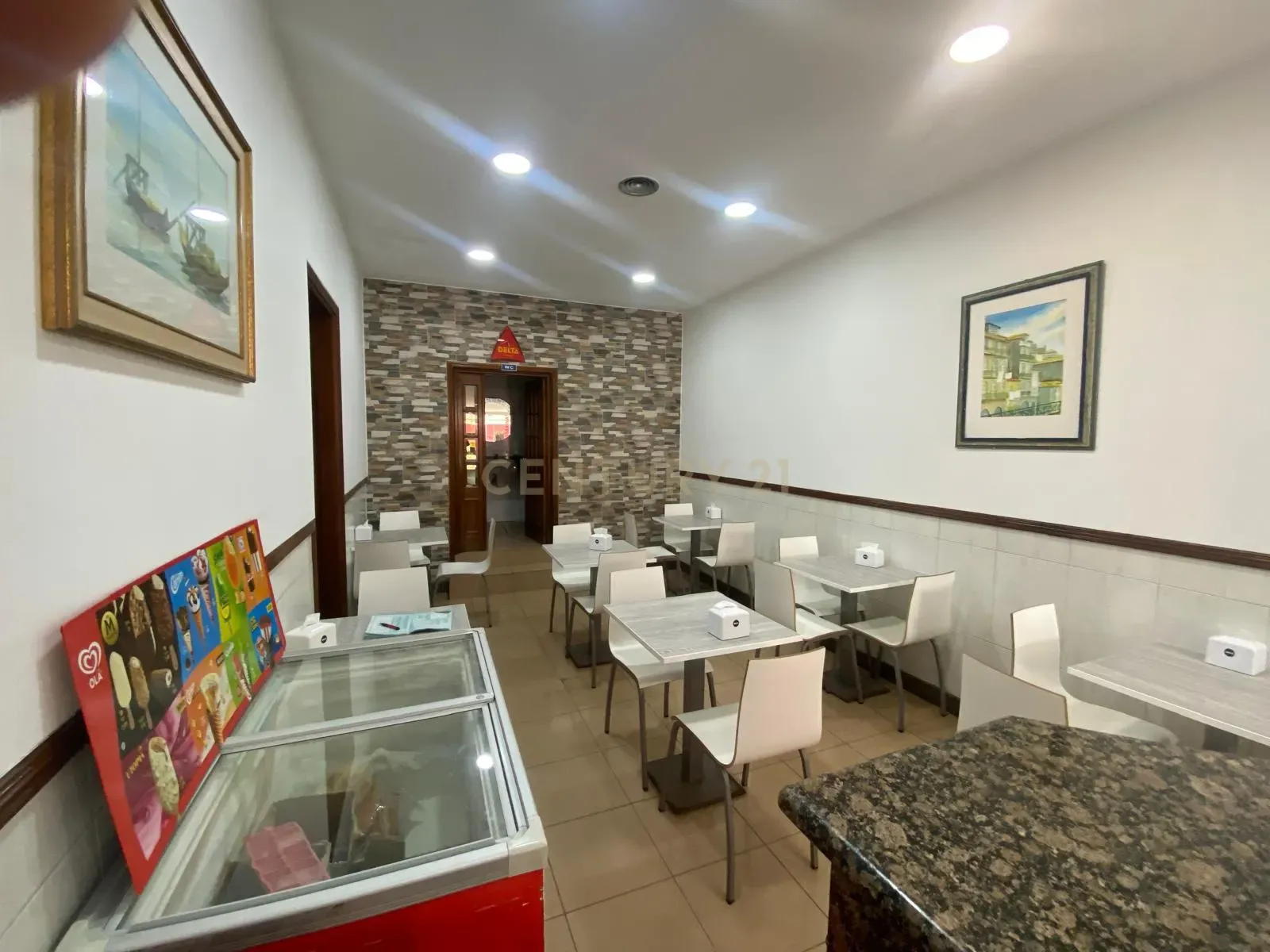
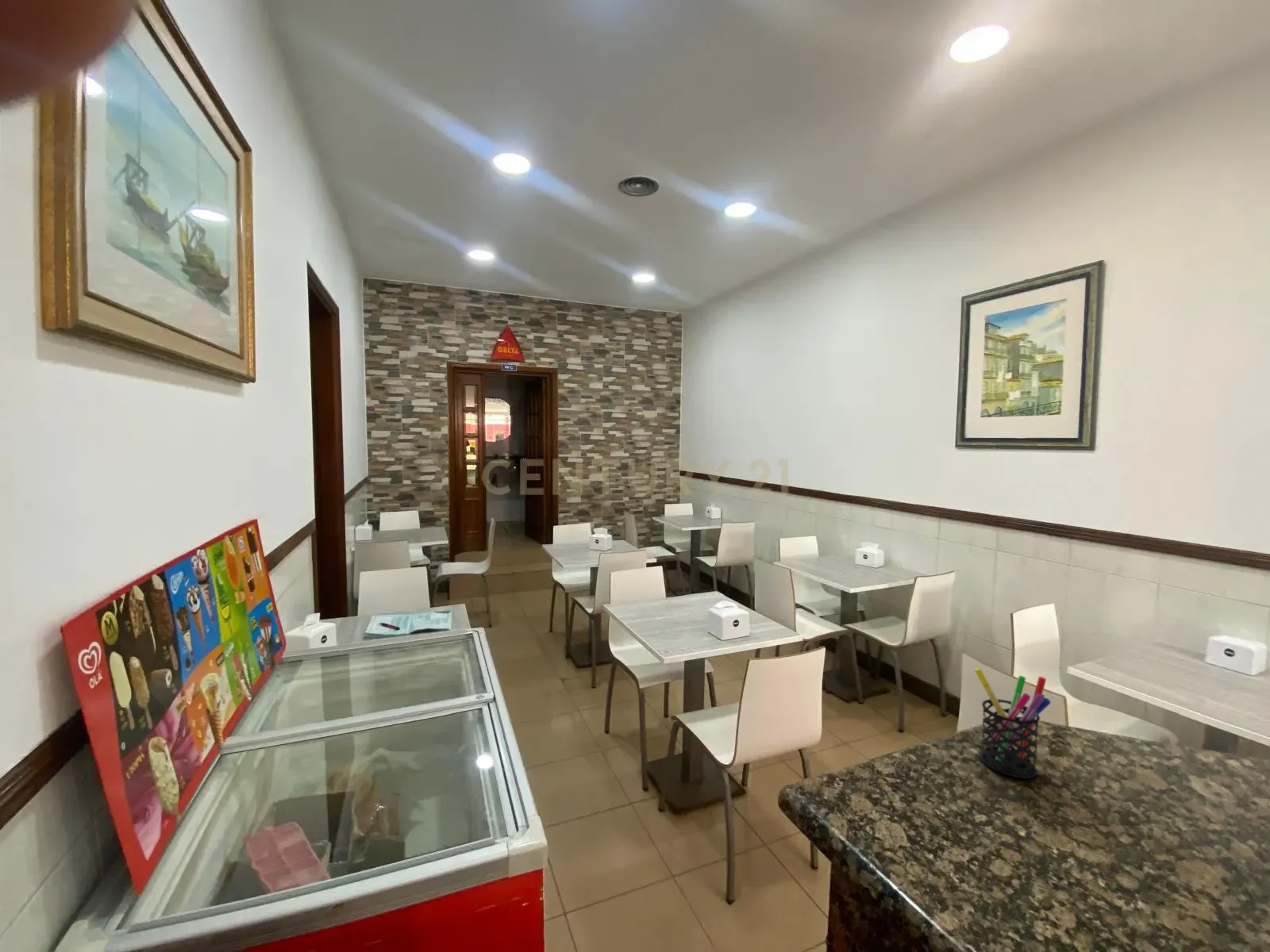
+ pen holder (1014, 716)
